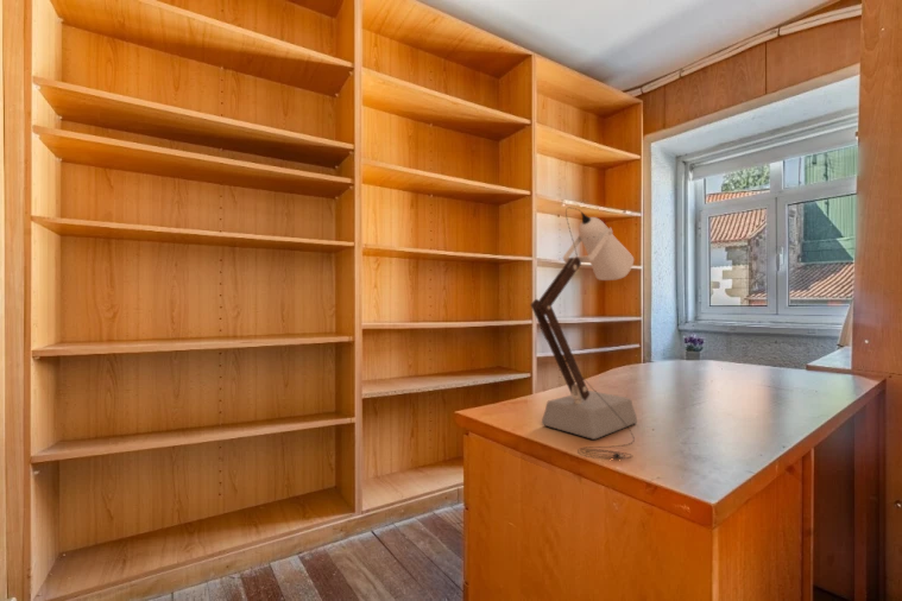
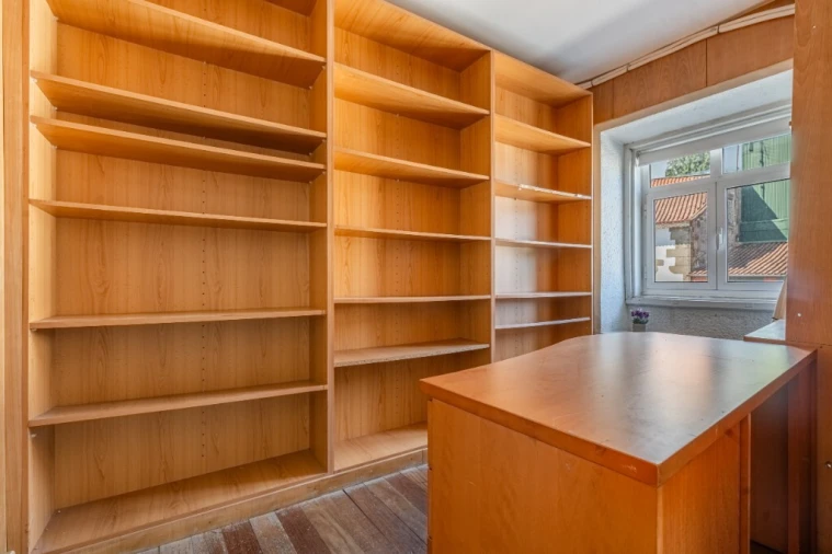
- desk lamp (562, 331)
